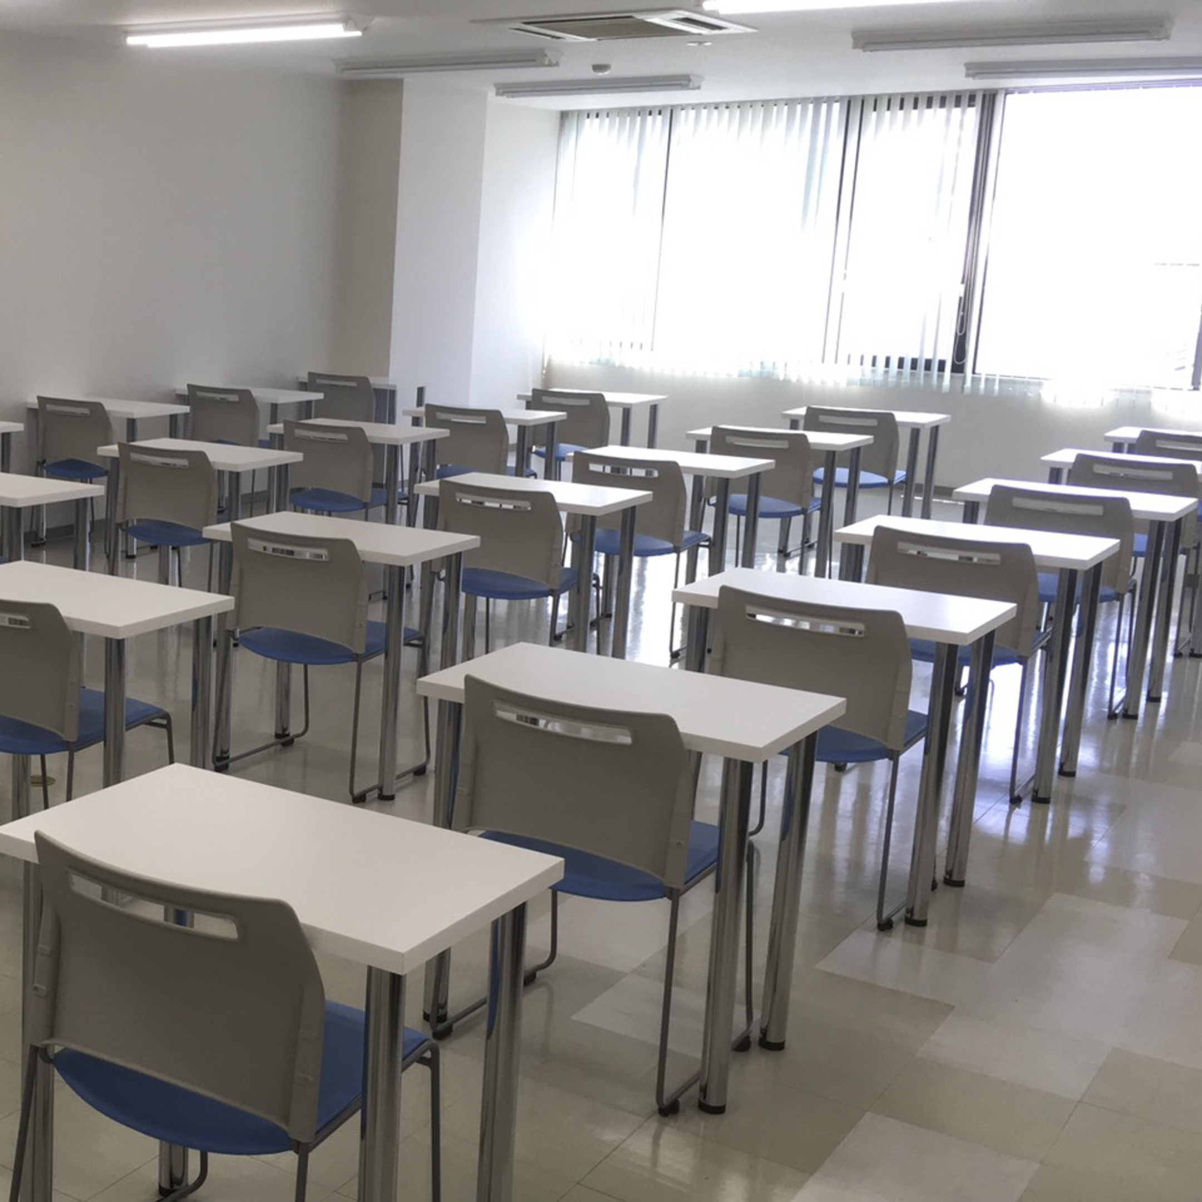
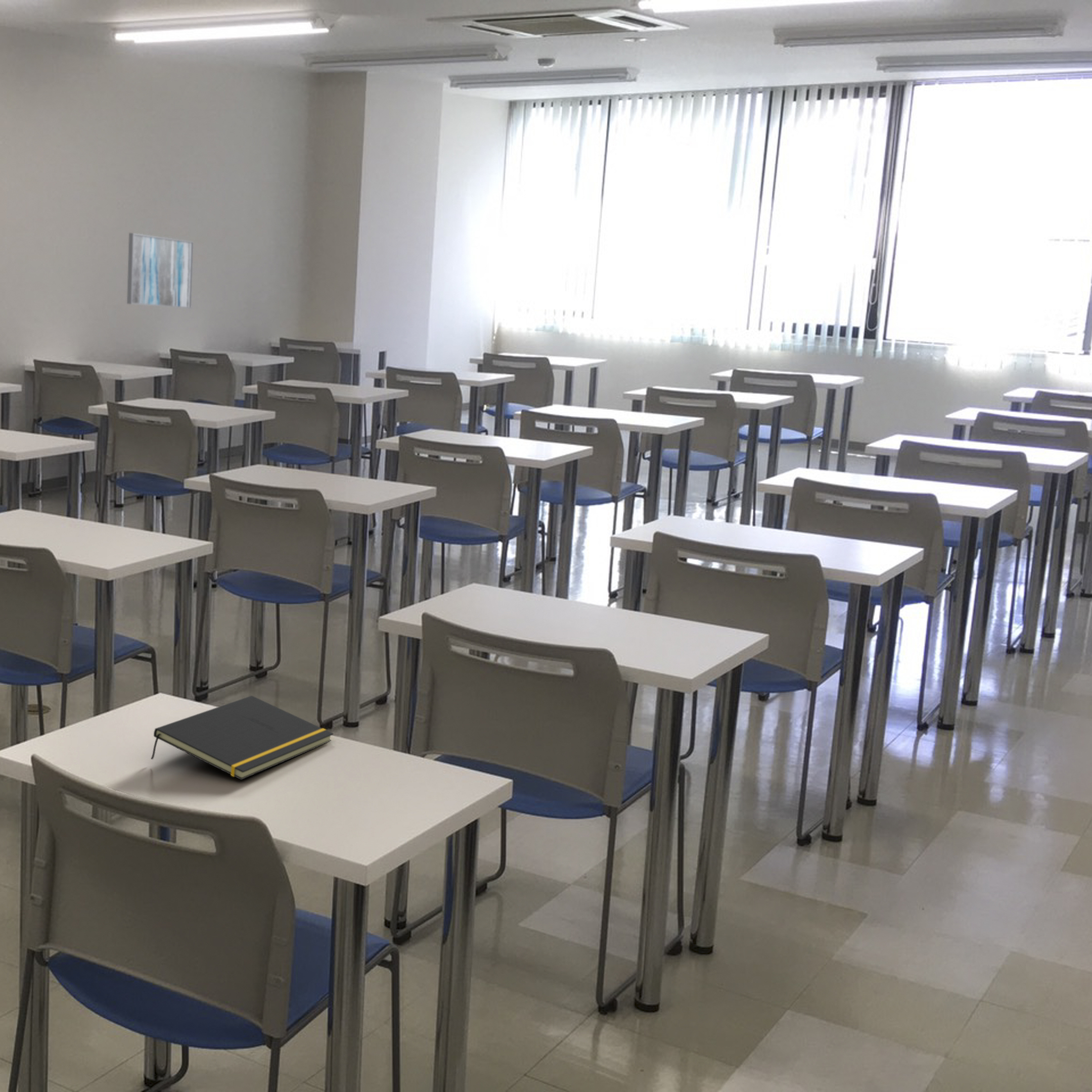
+ wall art (161, 271)
+ notepad (246, 735)
